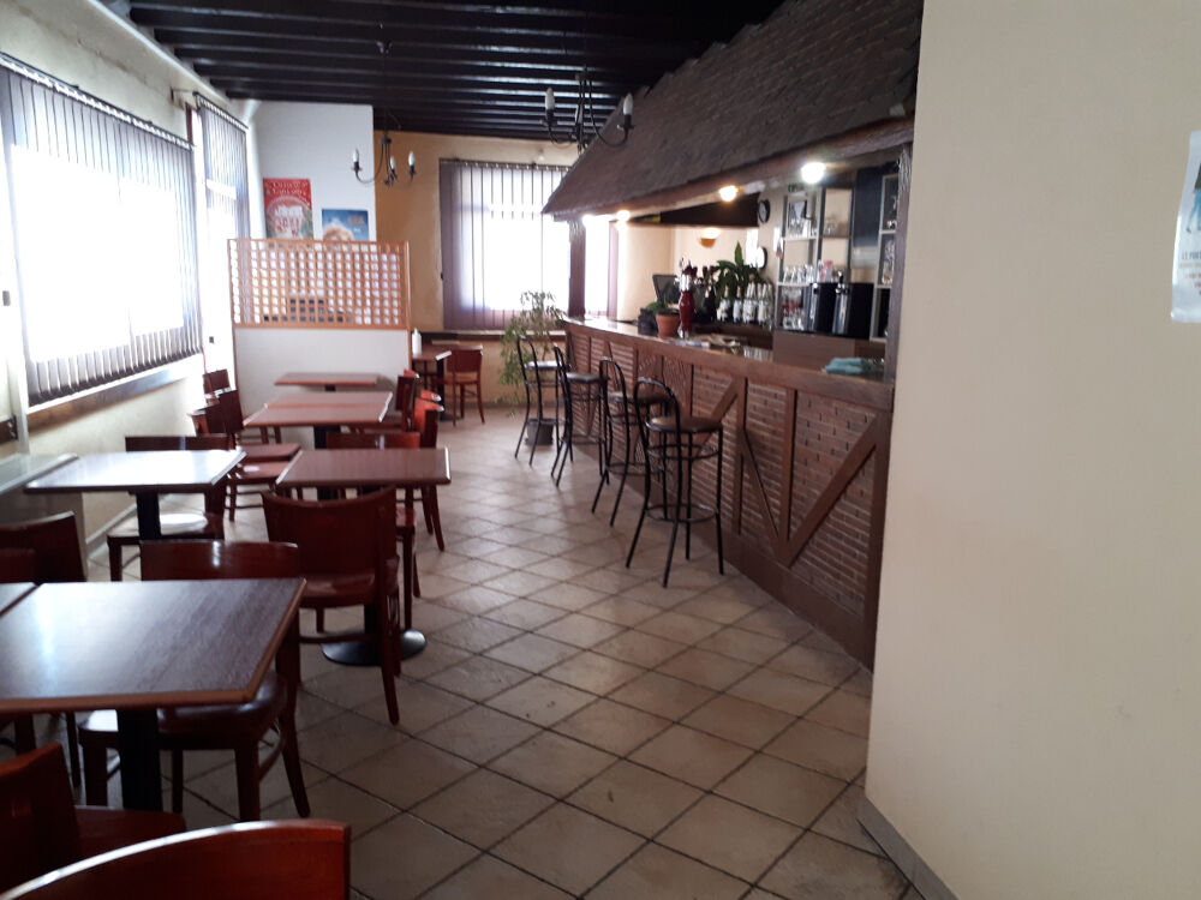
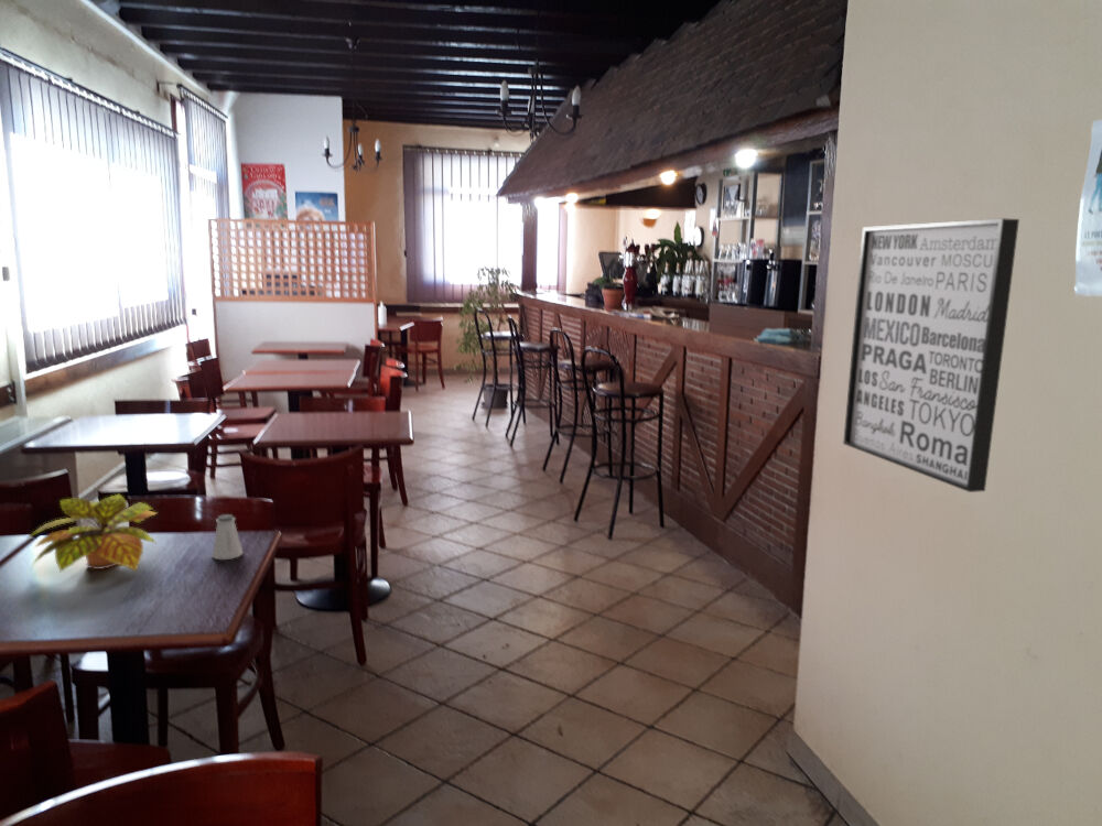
+ plant (90, 532)
+ wall art (918, 347)
+ saltshaker (226, 535)
